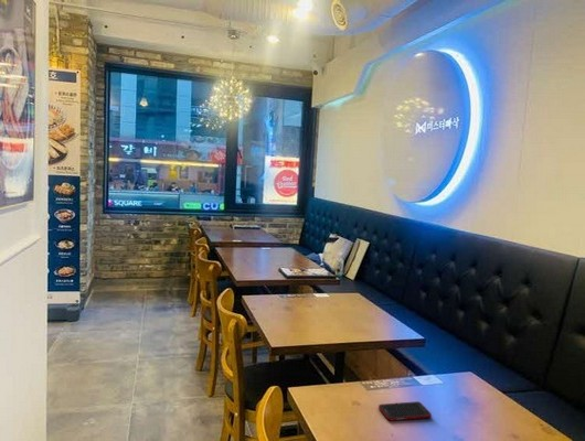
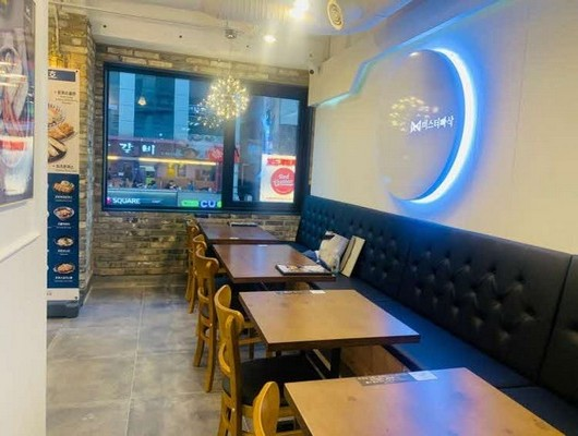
- cell phone (404, 410)
